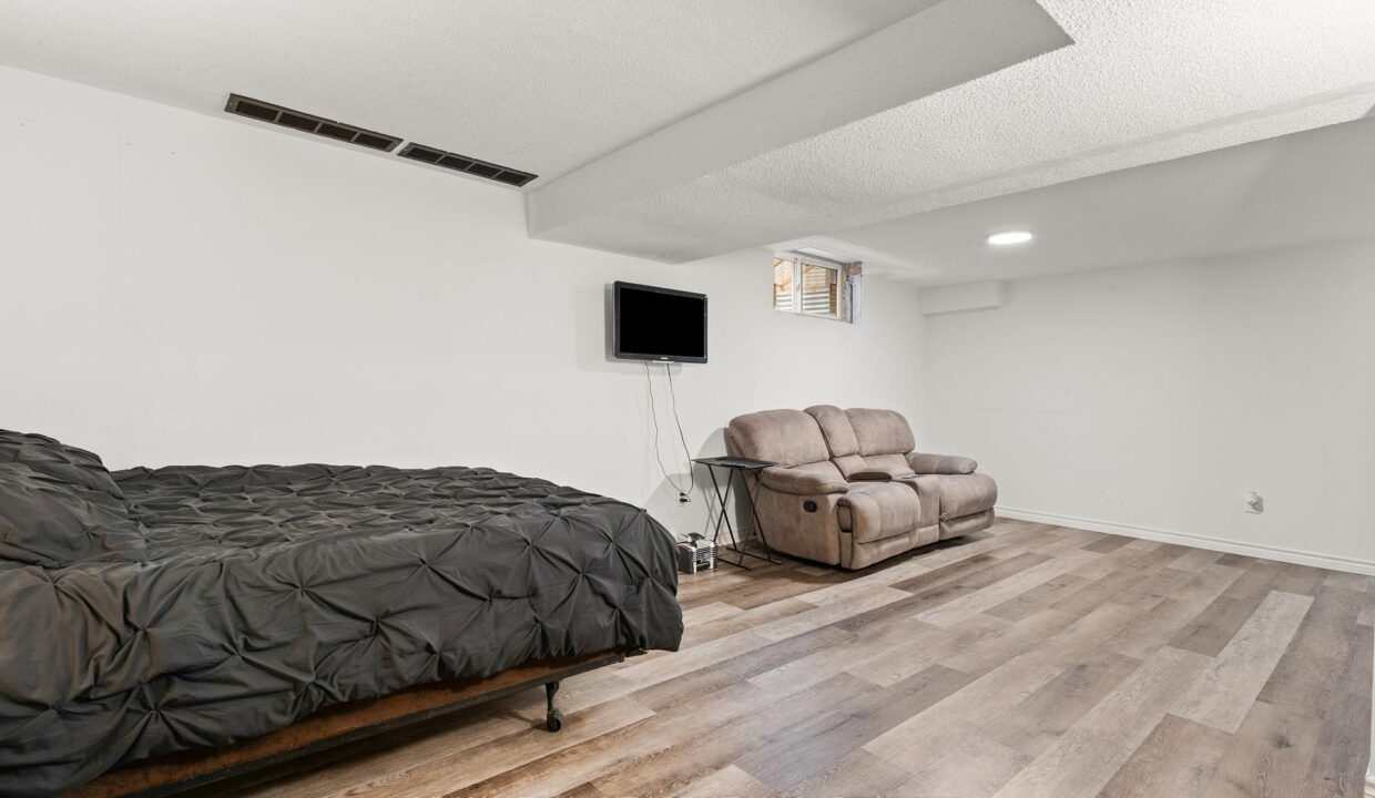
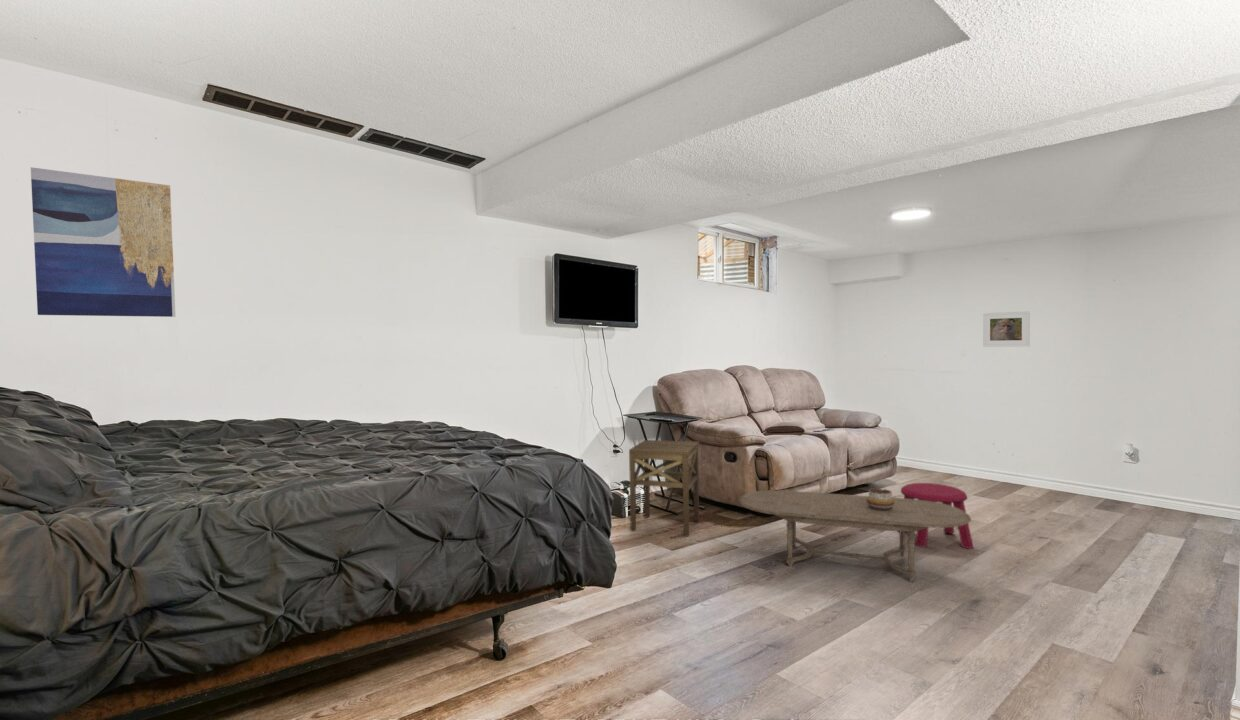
+ side table (665, 485)
+ stool (933, 501)
+ decorative bowl (880, 499)
+ wall art (107, 246)
+ coffee table (847, 526)
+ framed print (1005, 329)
